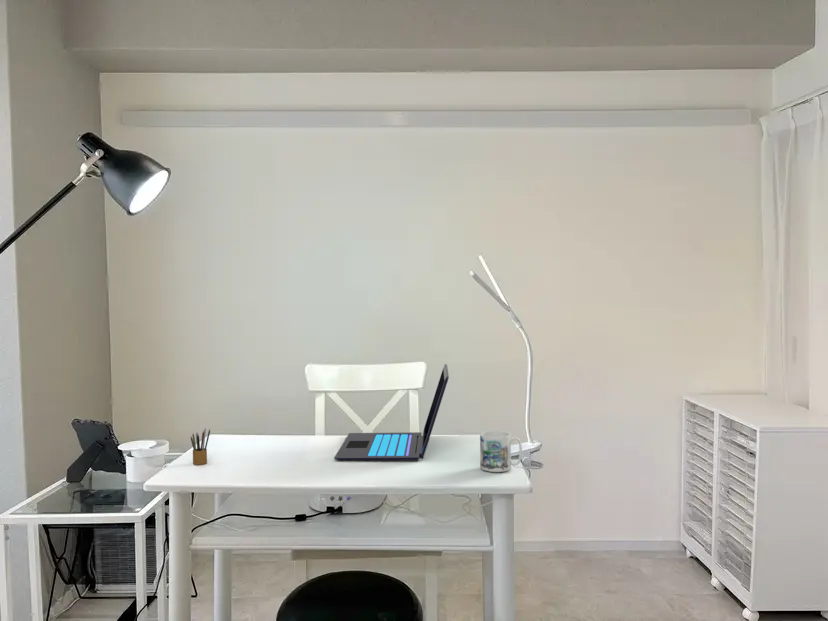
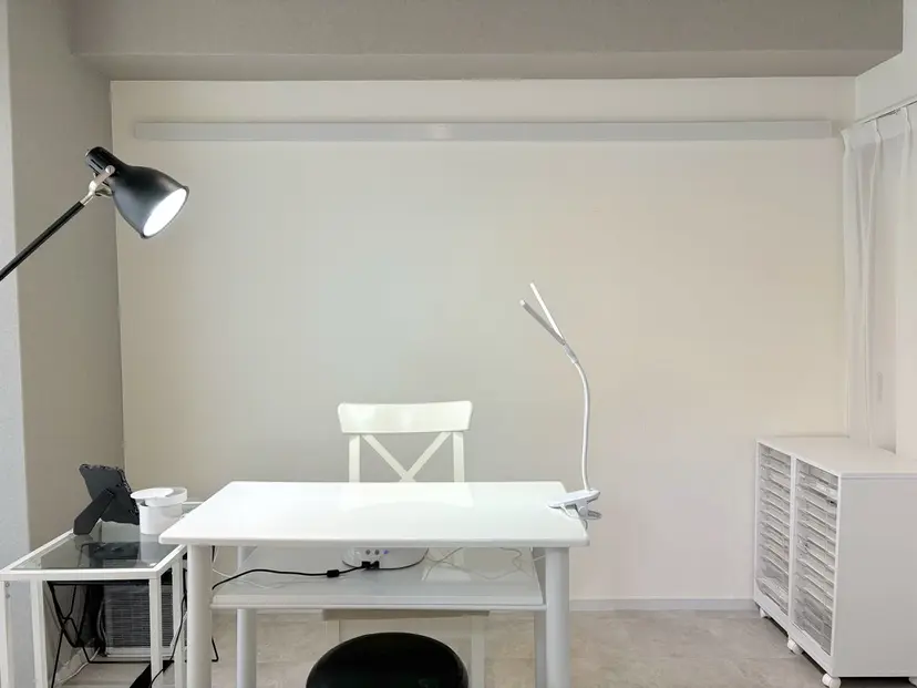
- mug (501, 451)
- laptop (394, 433)
- pencil box (199, 446)
